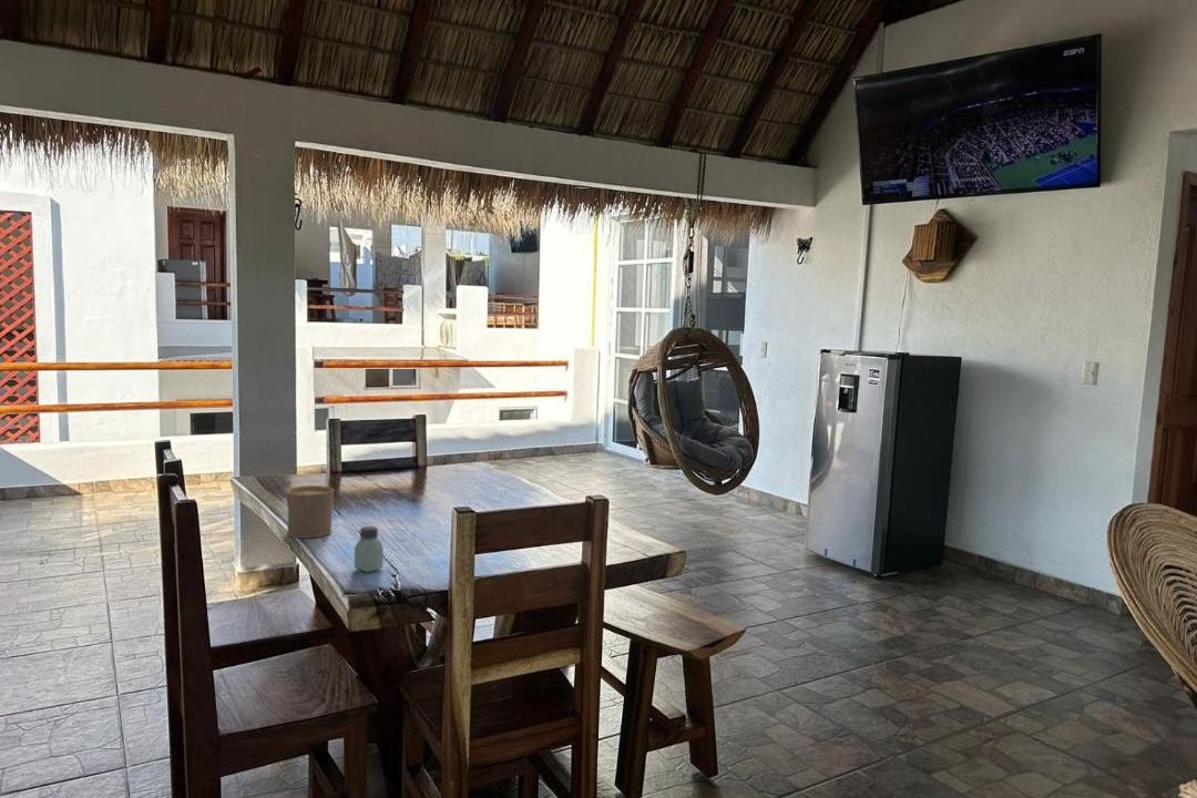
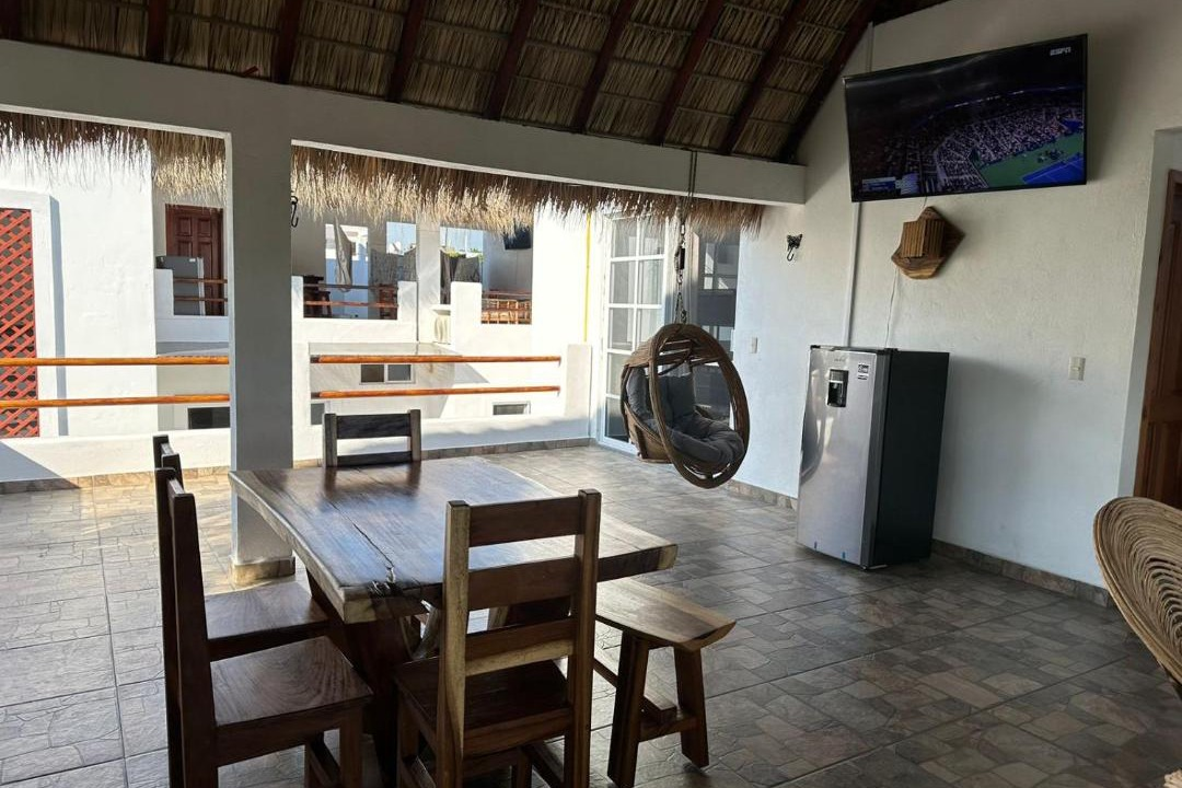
- saltshaker (368, 548)
- cup (309, 511)
